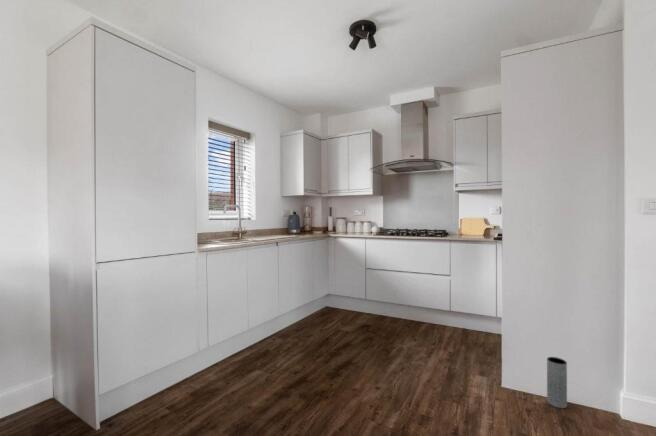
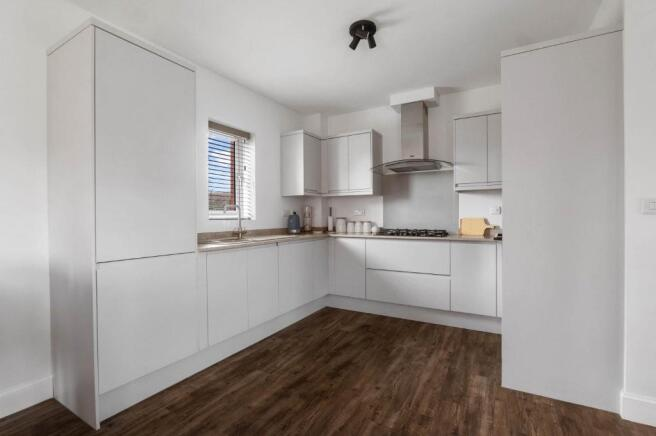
- vase (556, 382)
